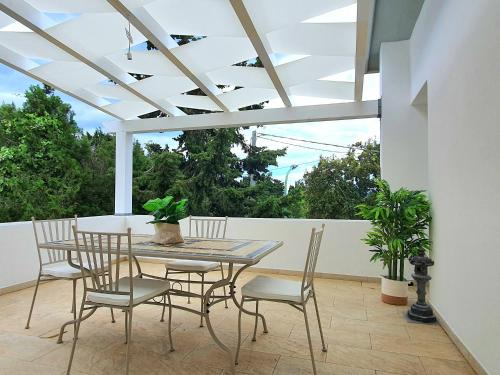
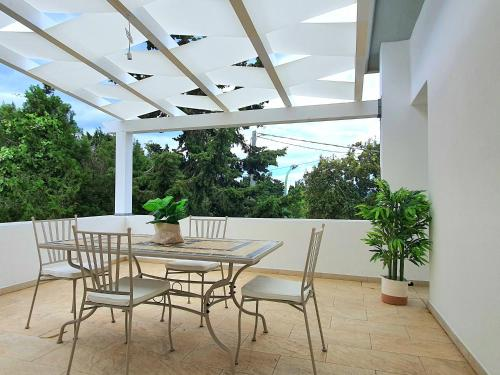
- lantern (420, 281)
